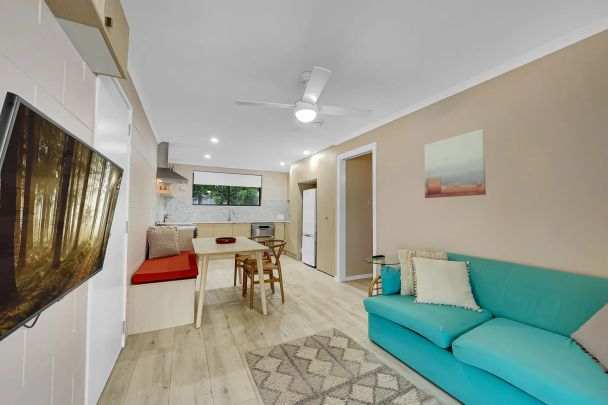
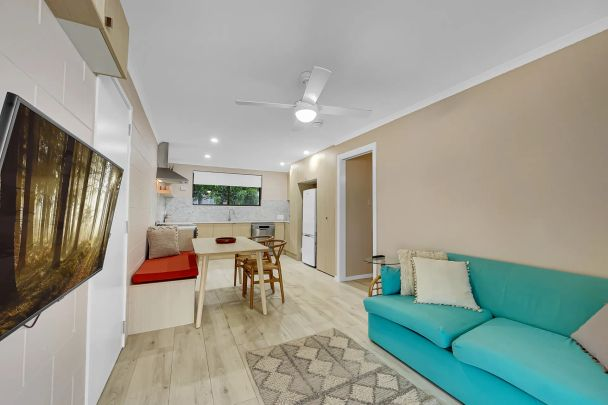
- wall art (451, 167)
